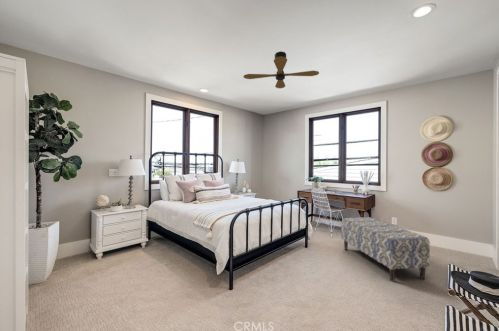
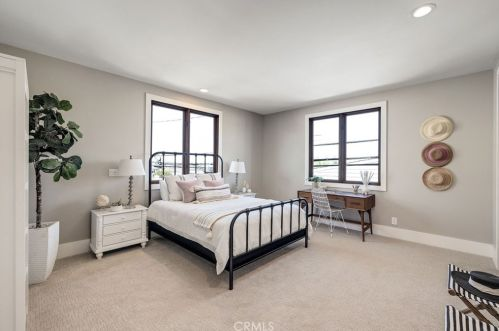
- ceiling fan (280, 66)
- bench (378, 244)
